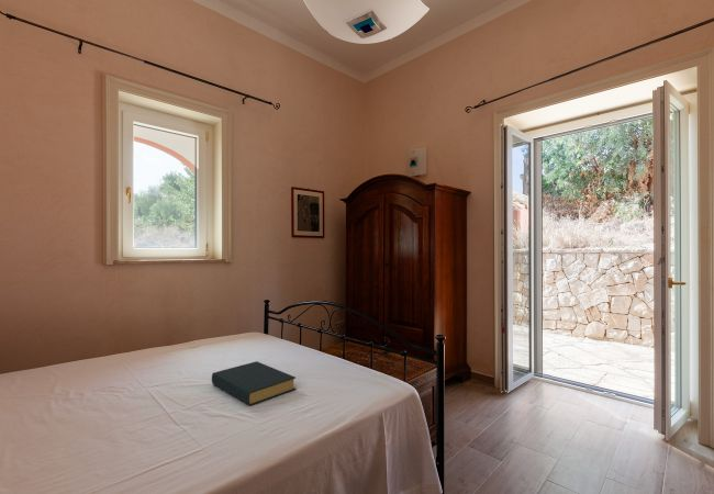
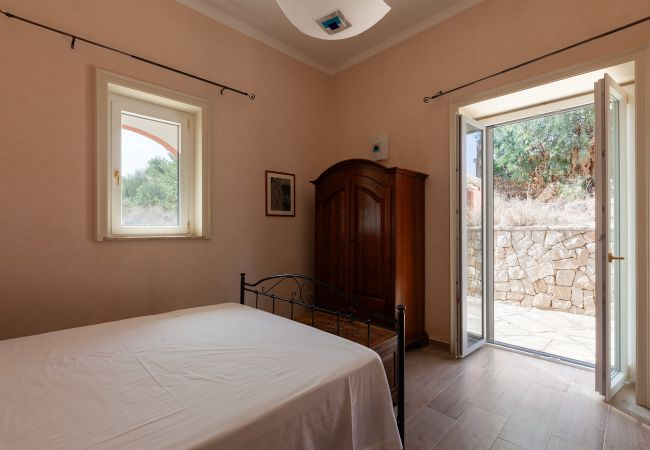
- hardback book (253, 381)
